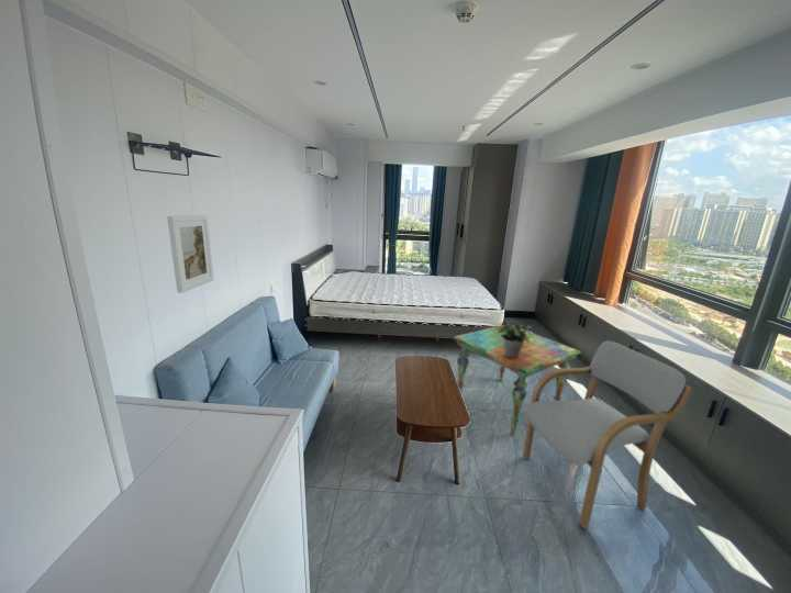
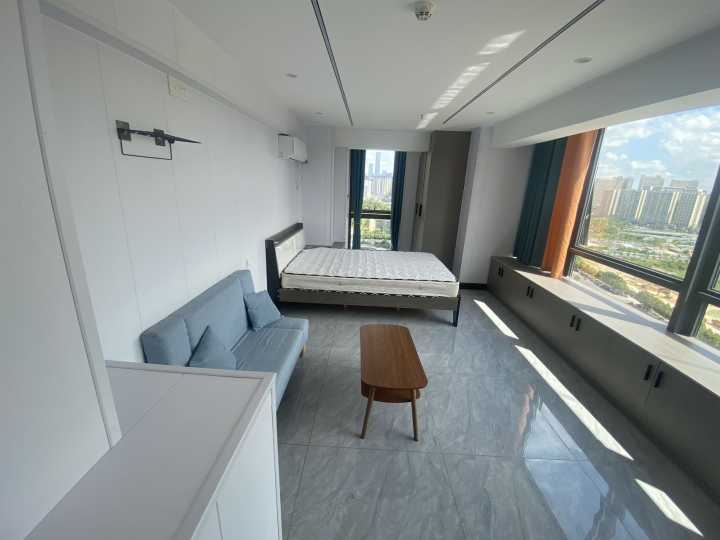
- potted plant (513, 337)
- side table (511, 370)
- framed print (192, 251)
- armchair (589, 424)
